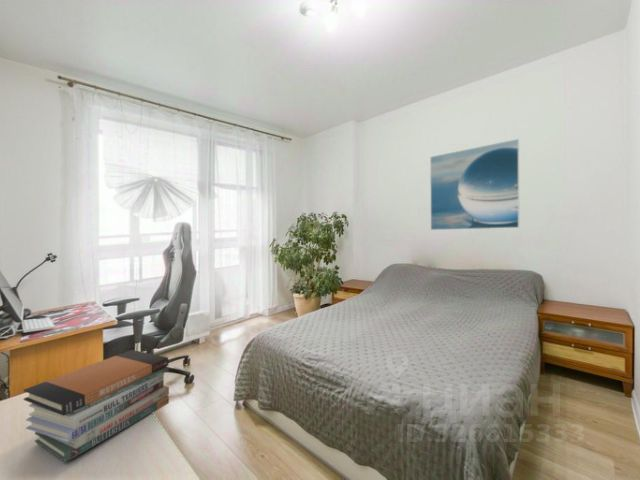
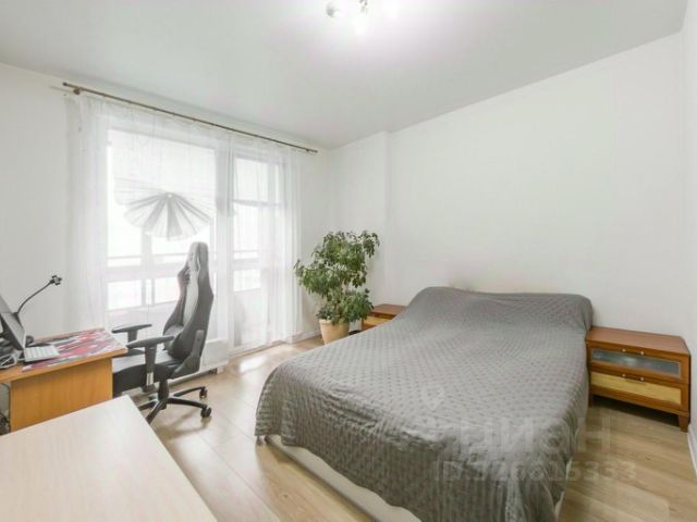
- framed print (470, 189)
- book stack (105, 396)
